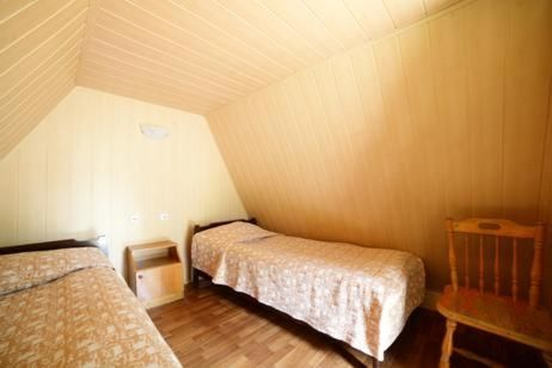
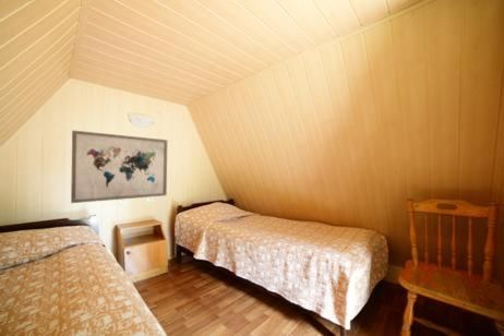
+ wall art (125, 167)
